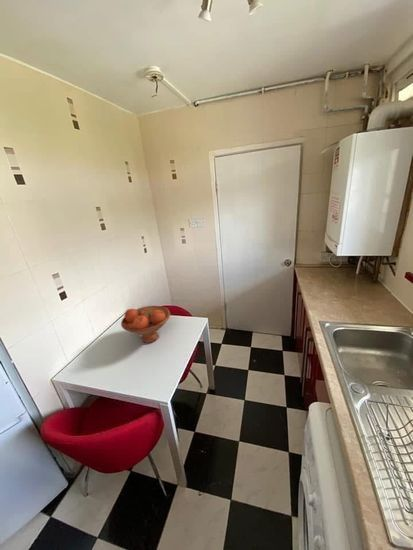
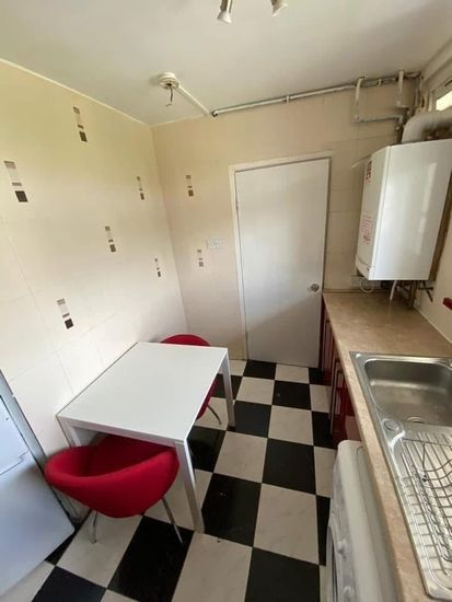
- fruit bowl (147, 323)
